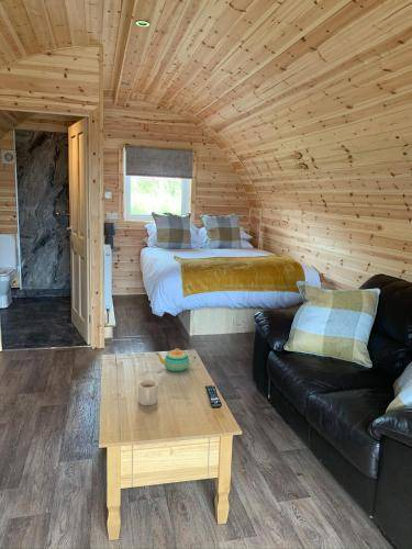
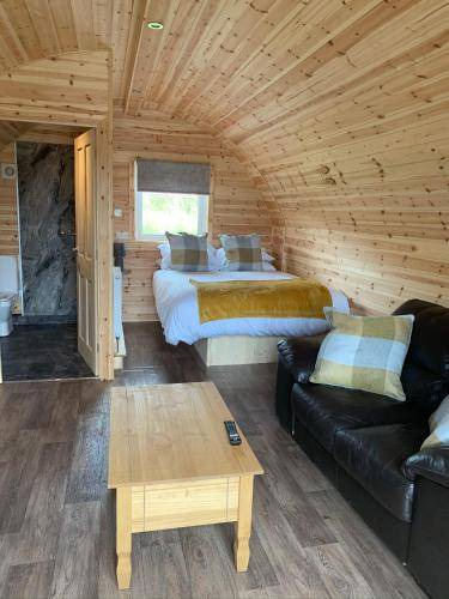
- mug (147, 394)
- teapot (175, 358)
